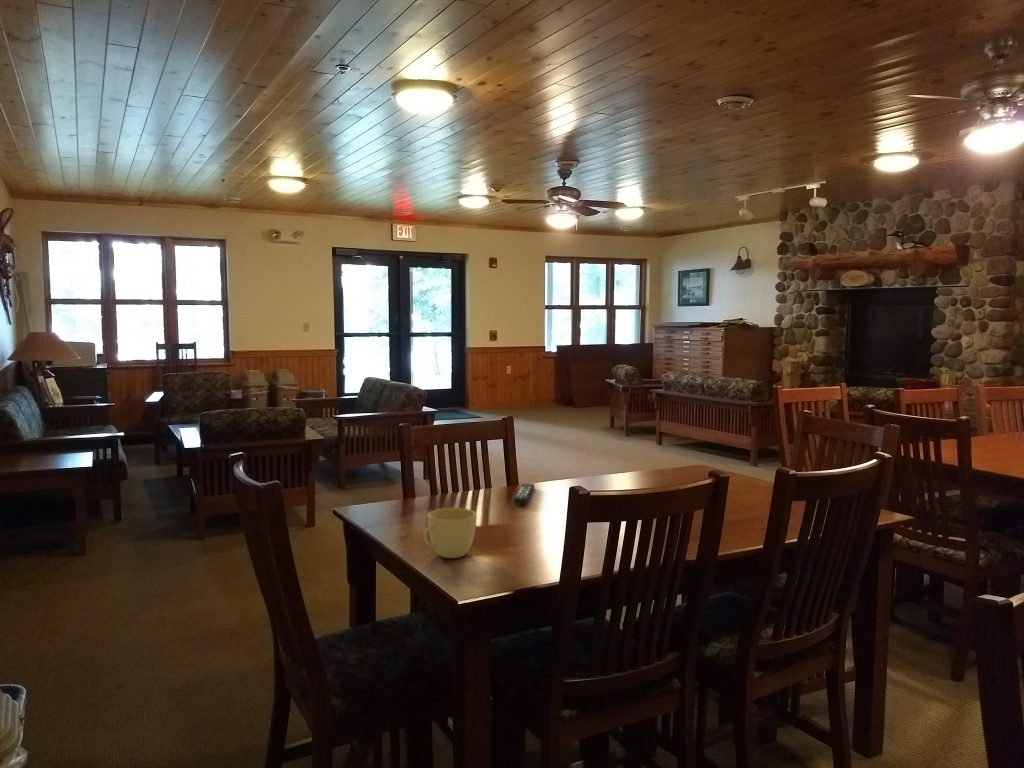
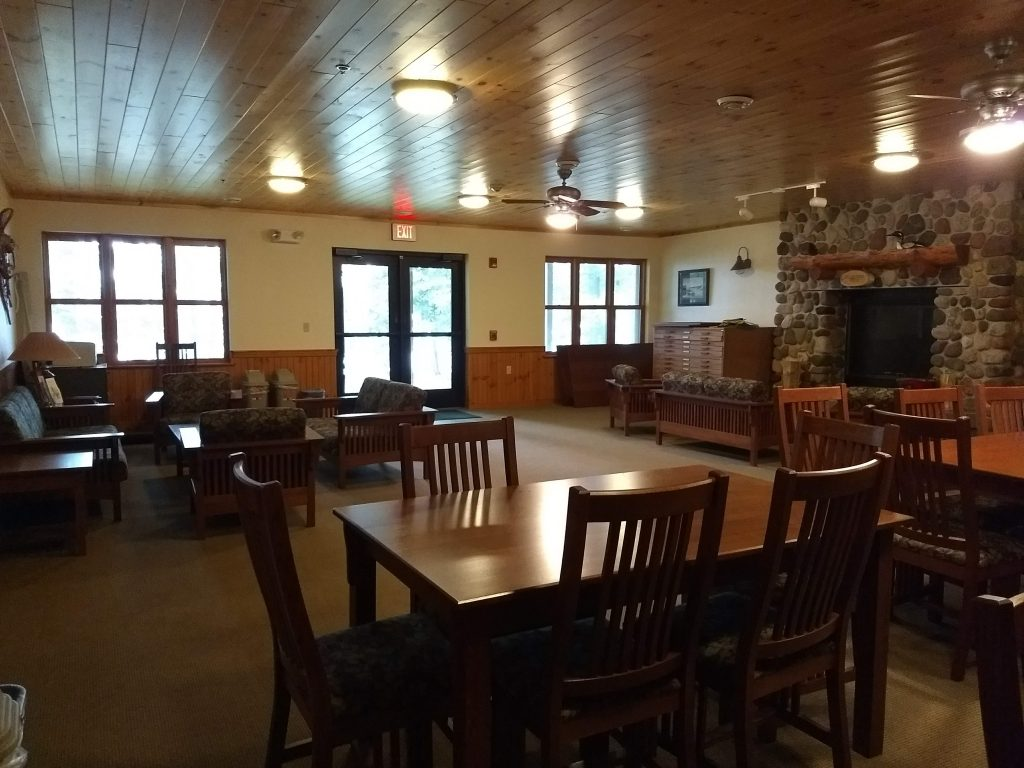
- remote control (524, 492)
- cup (447, 535)
